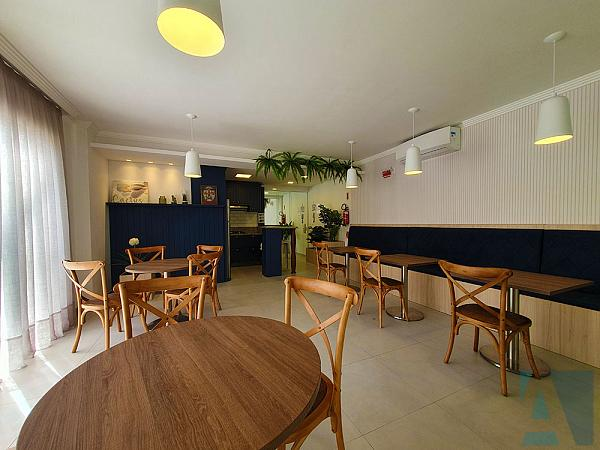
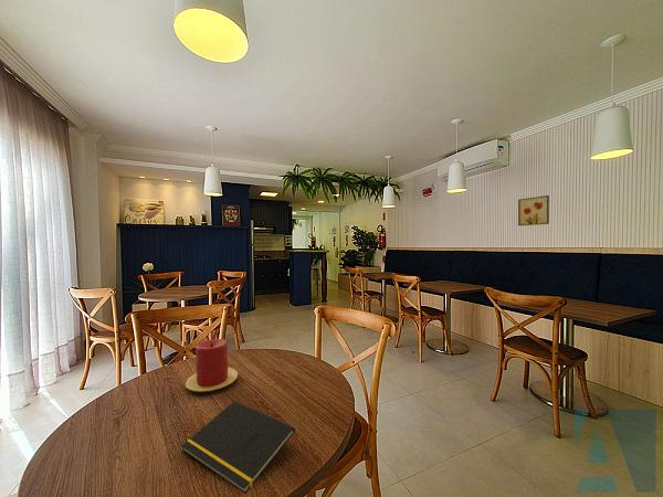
+ wall art (533, 211)
+ candle (212, 362)
+ notepad (239, 438)
